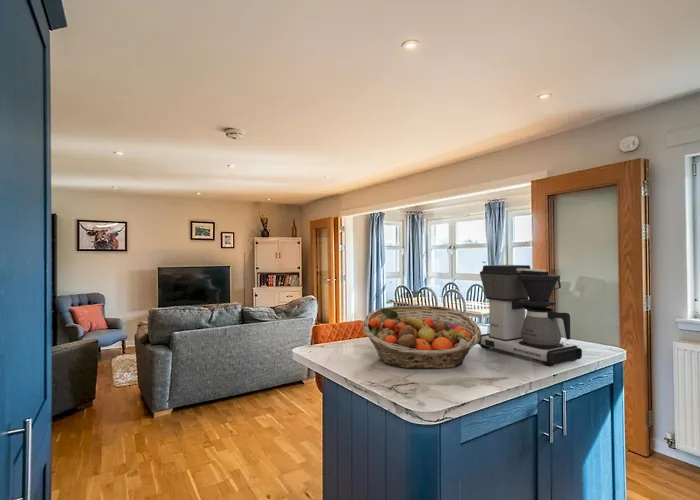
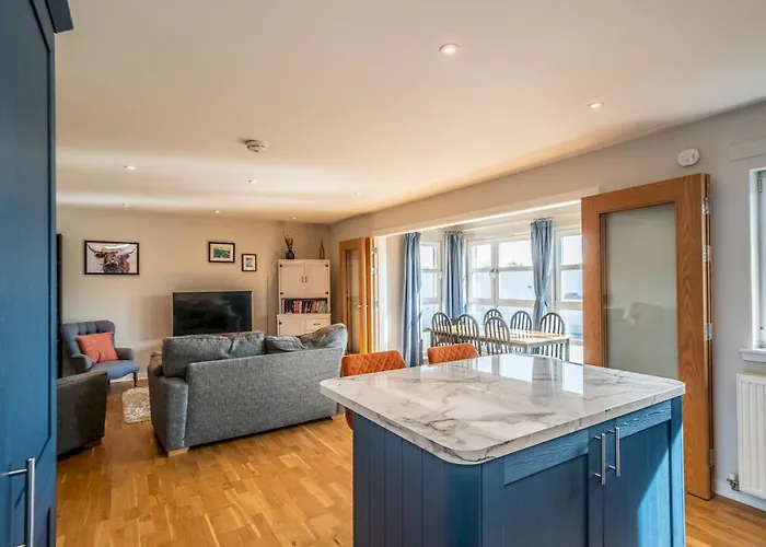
- coffee maker (526, 309)
- fruit basket (420, 334)
